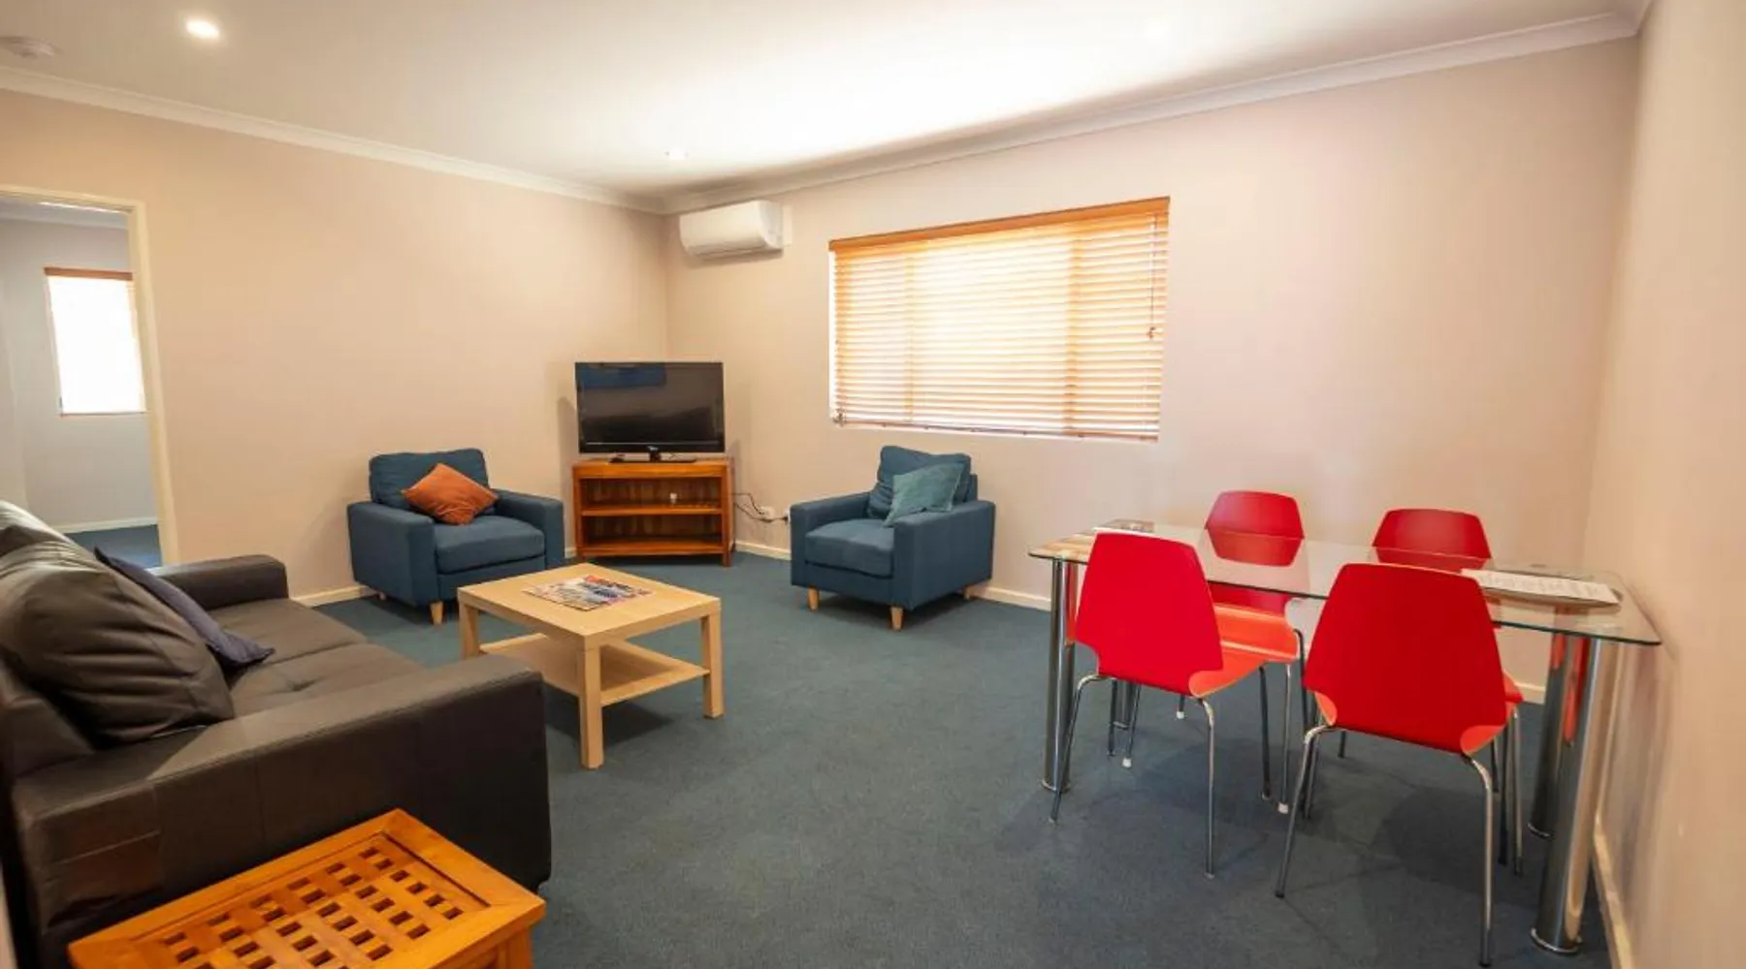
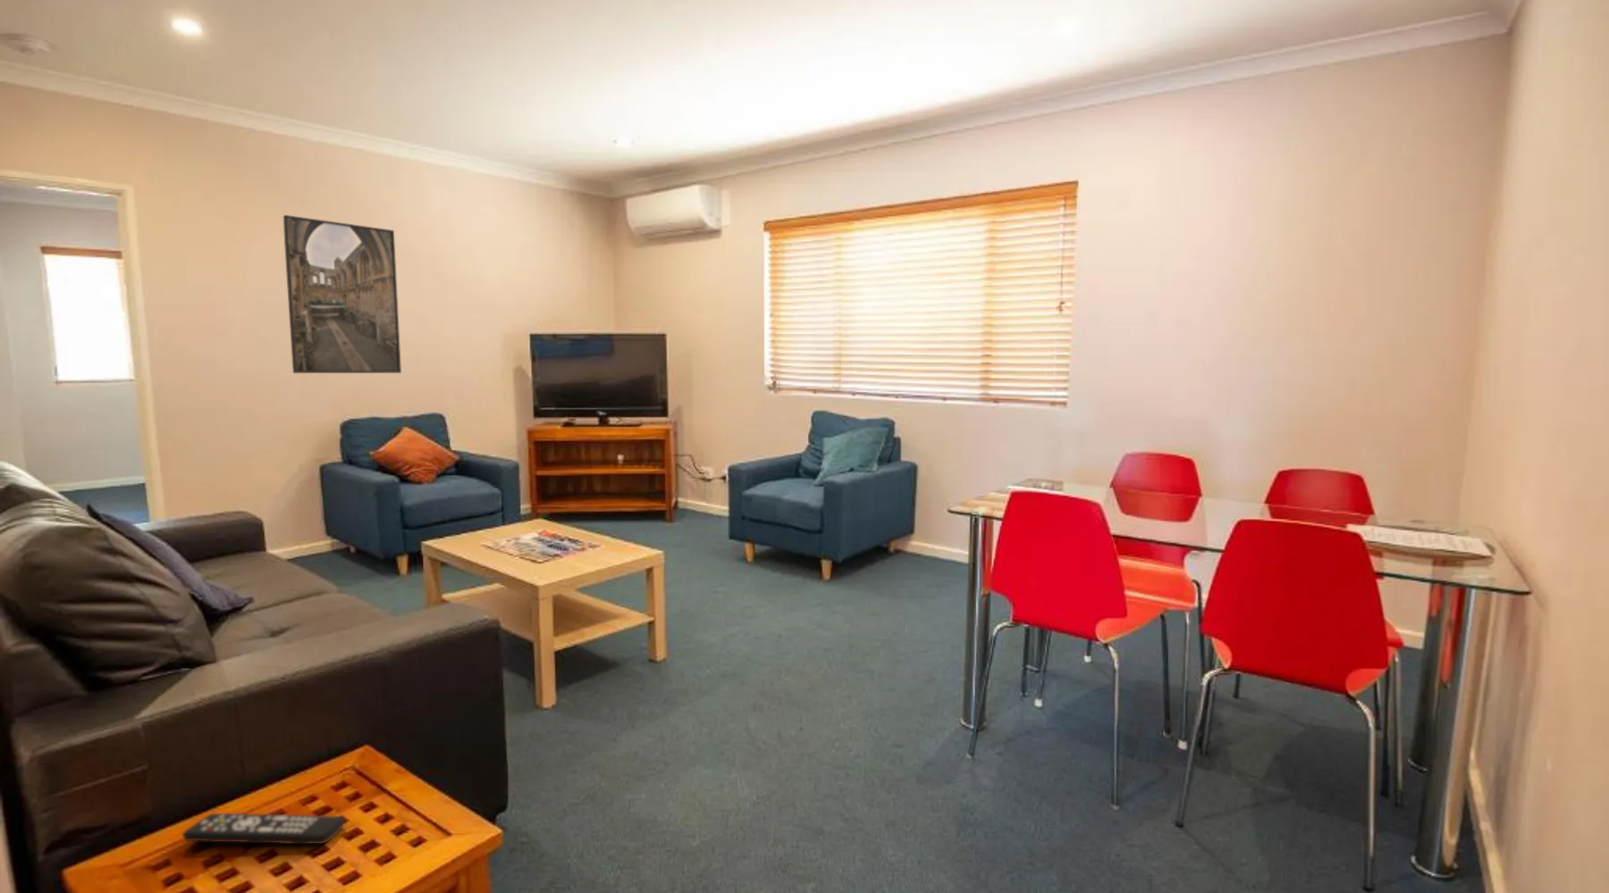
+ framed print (346, 298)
+ remote control (264, 829)
